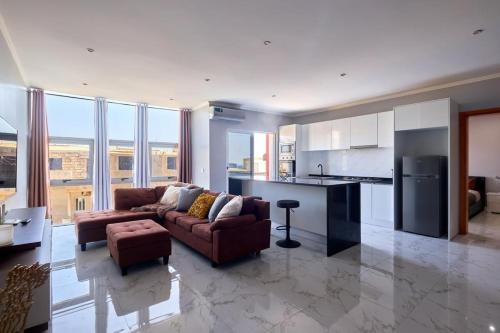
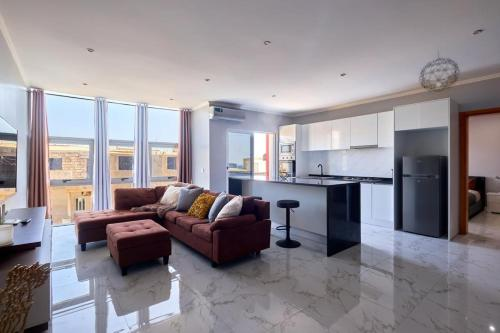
+ pendant light (438, 71)
